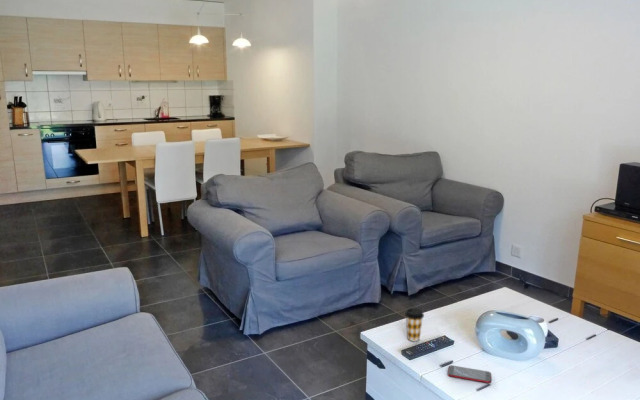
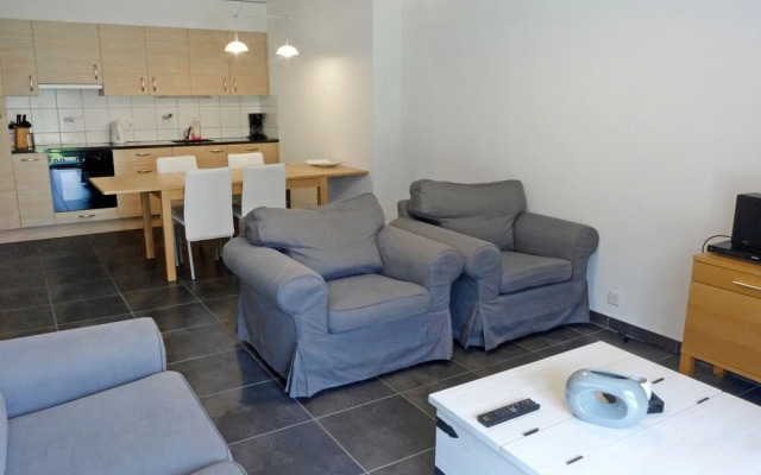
- smartphone (469, 374)
- coffee cup (414, 325)
